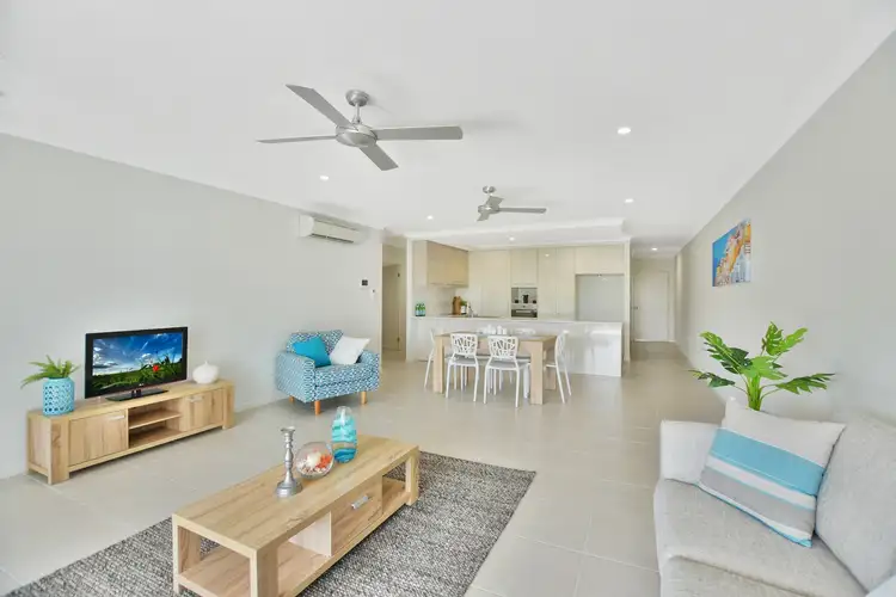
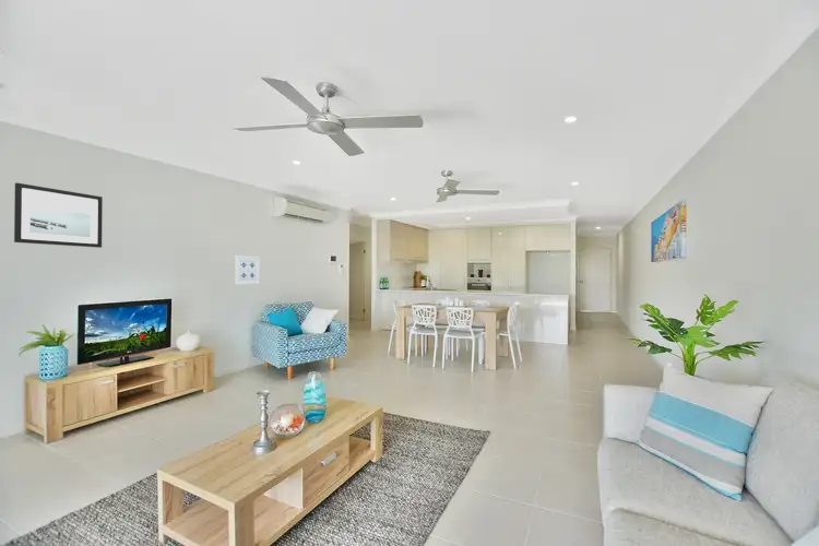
+ wall art (247, 270)
+ wall art (61, 217)
